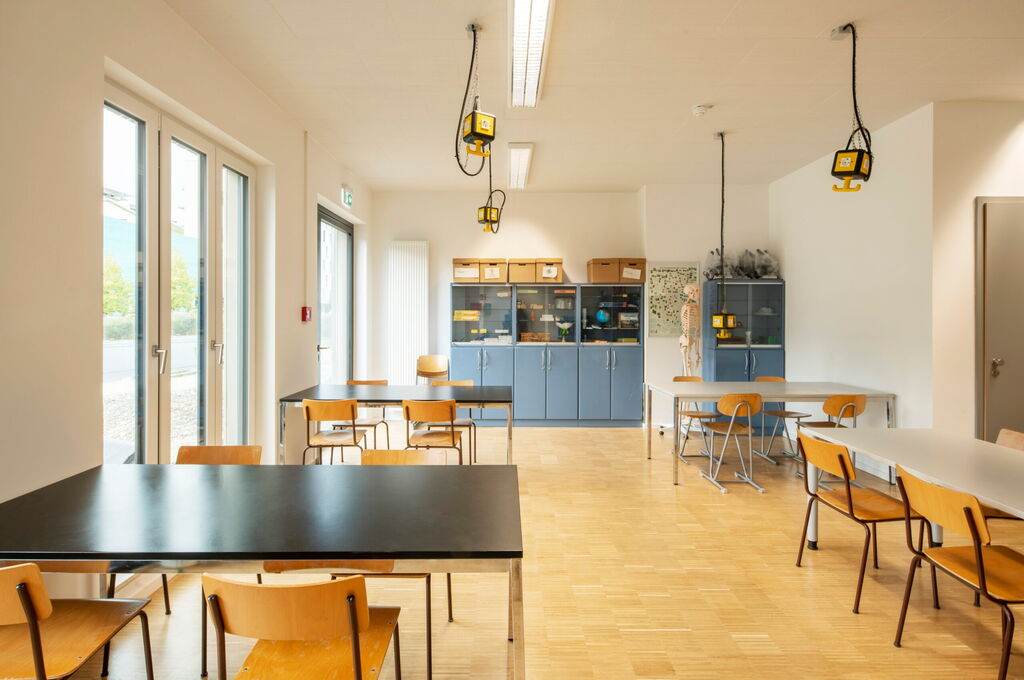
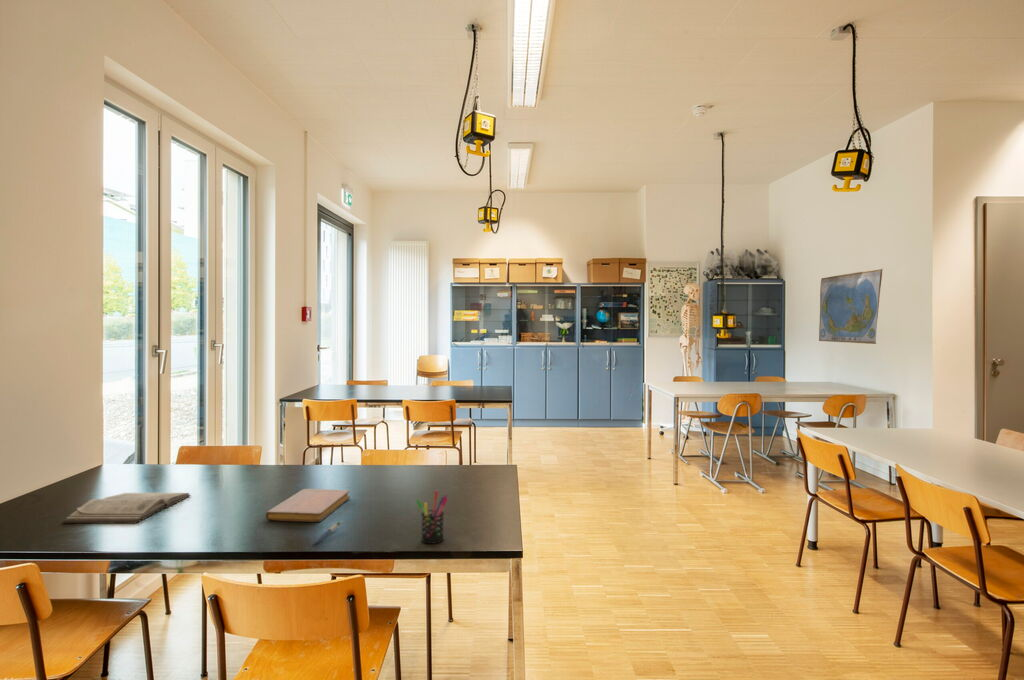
+ pen (326, 532)
+ world map (847, 308)
+ pen holder (430, 516)
+ notebook (310, 504)
+ diary (131, 502)
